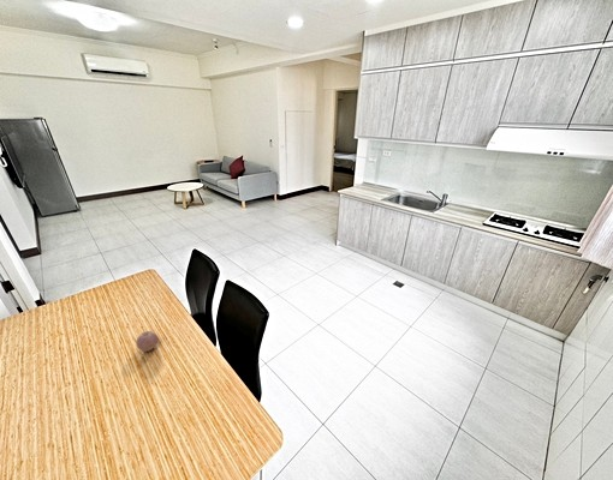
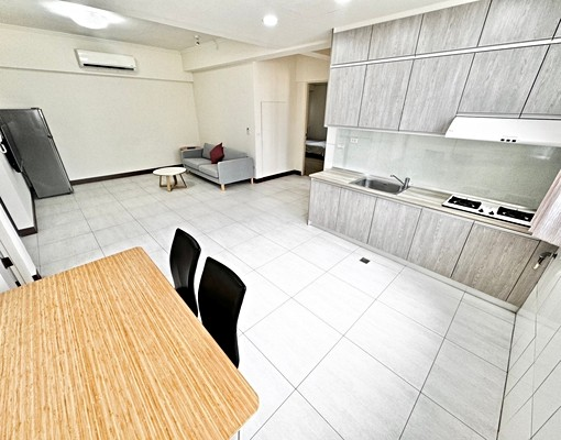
- fruit (147, 341)
